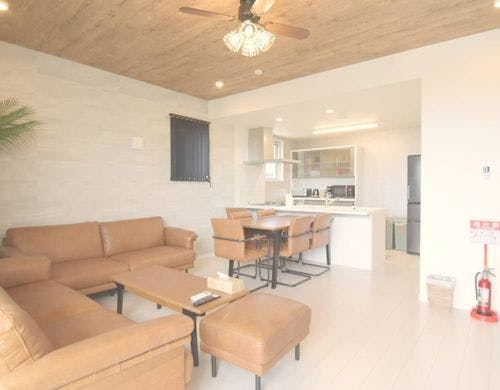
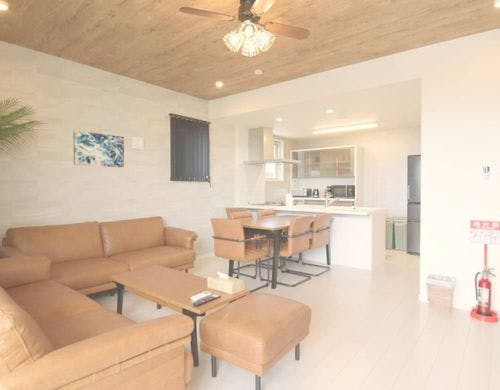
+ wall art (100, 150)
